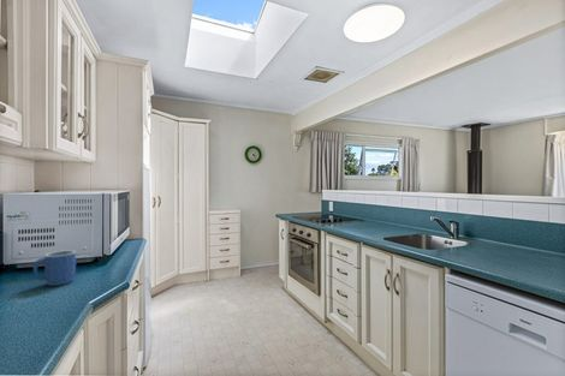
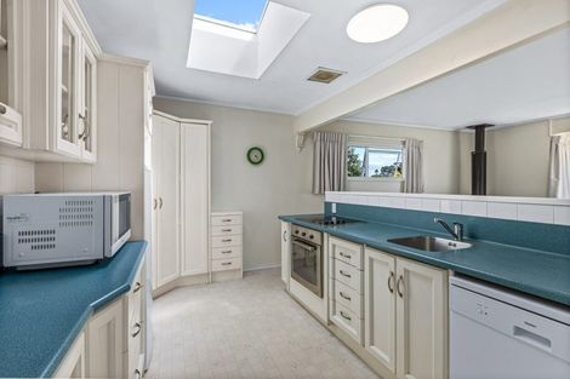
- mug (56, 268)
